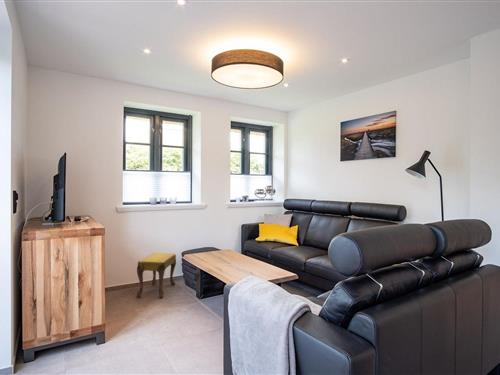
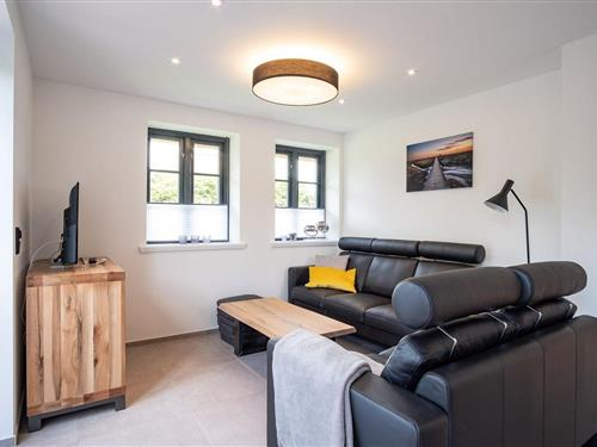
- footstool (158, 272)
